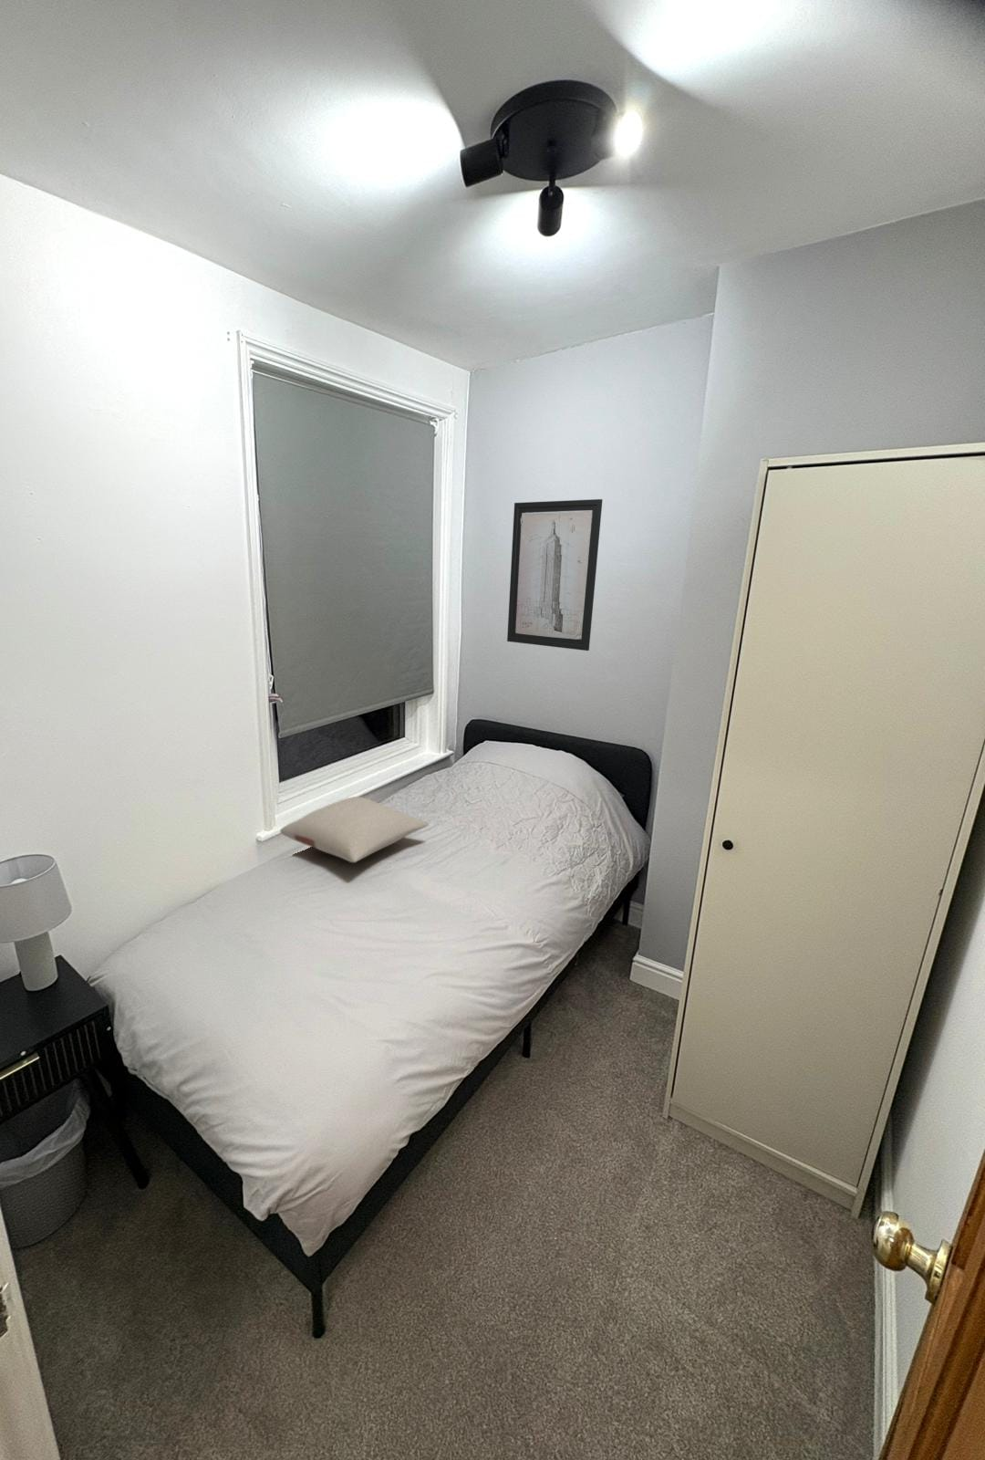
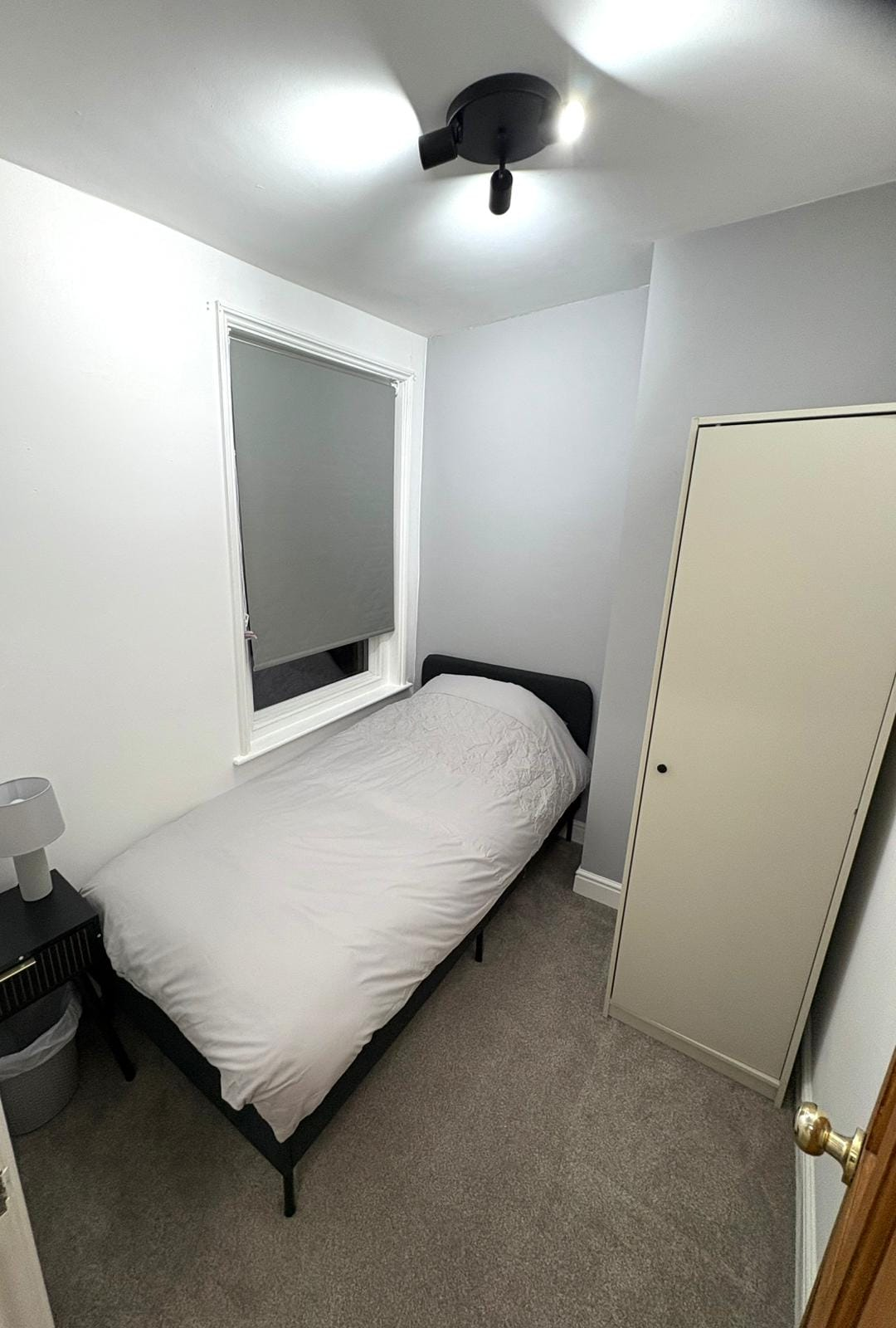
- pillow (356, 827)
- wall art (551, 575)
